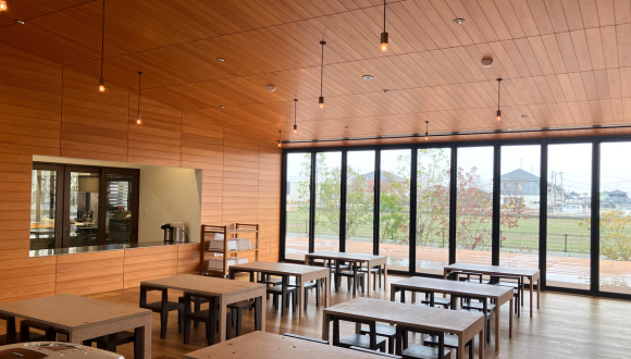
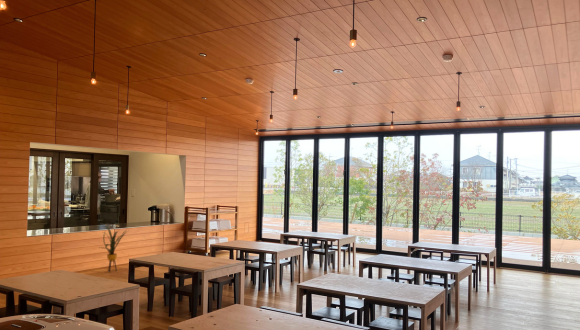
+ house plant (113, 248)
